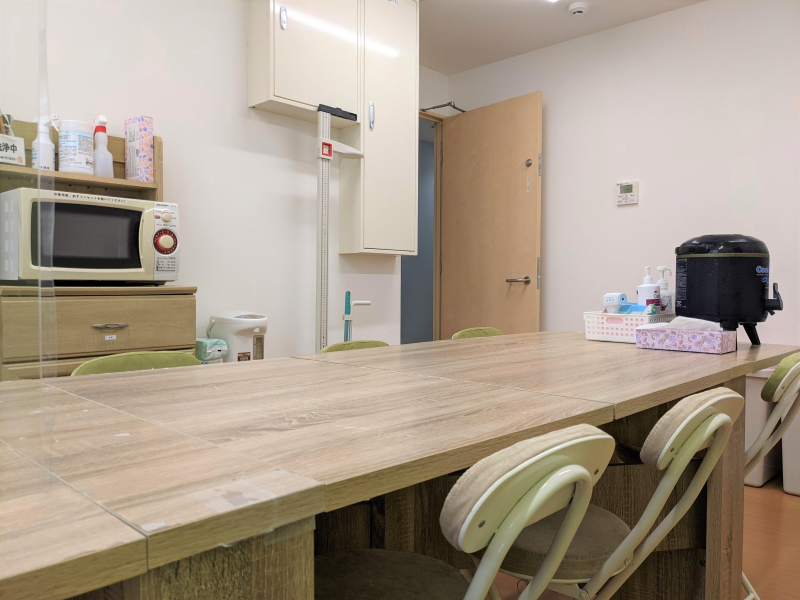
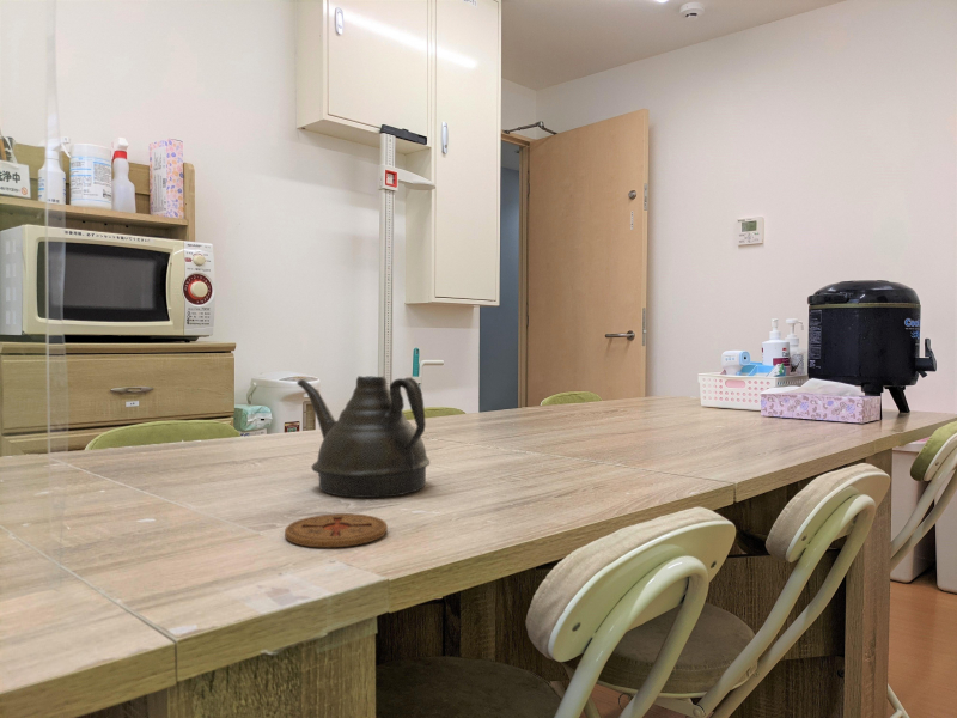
+ teapot (358, 428)
+ coaster (336, 529)
